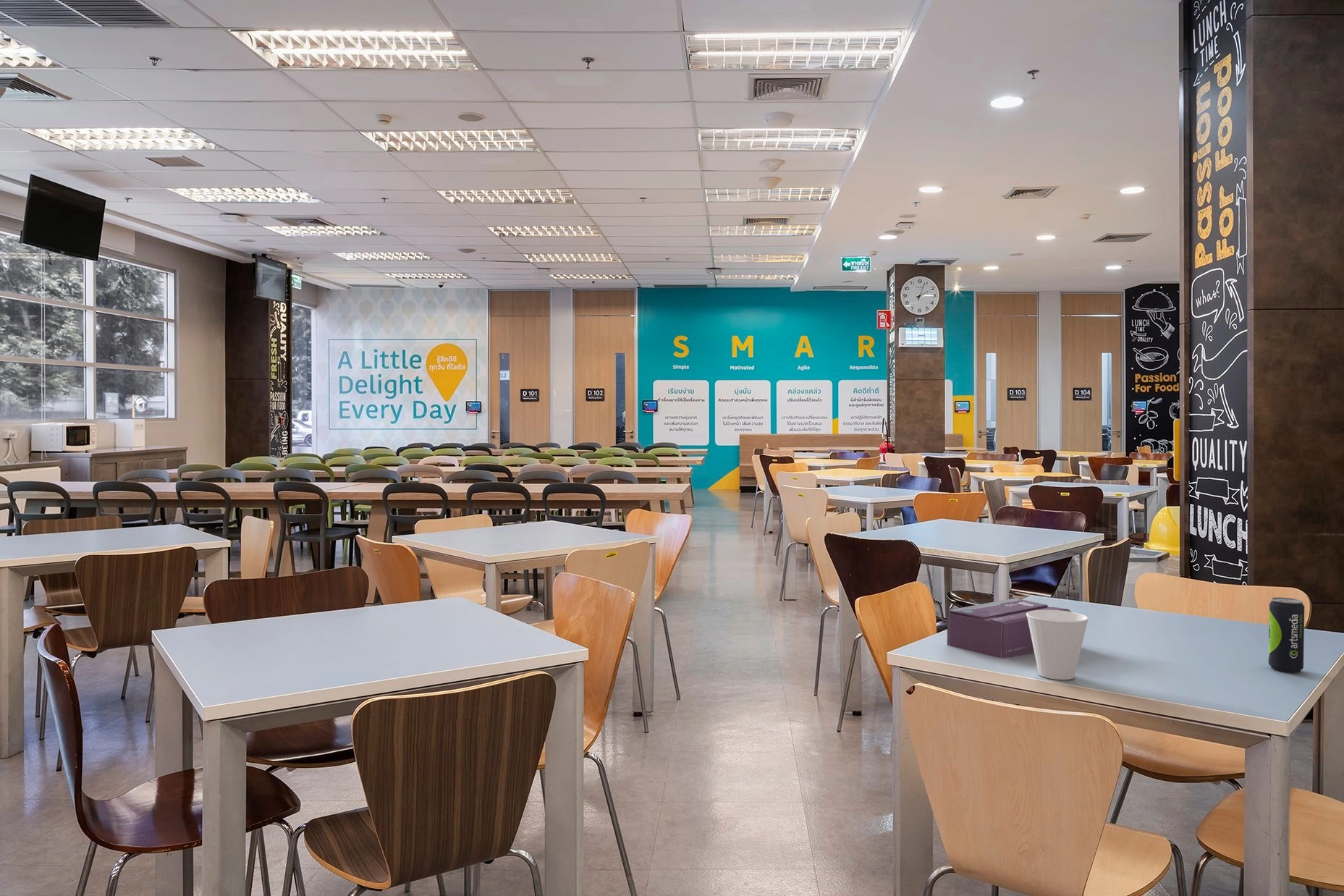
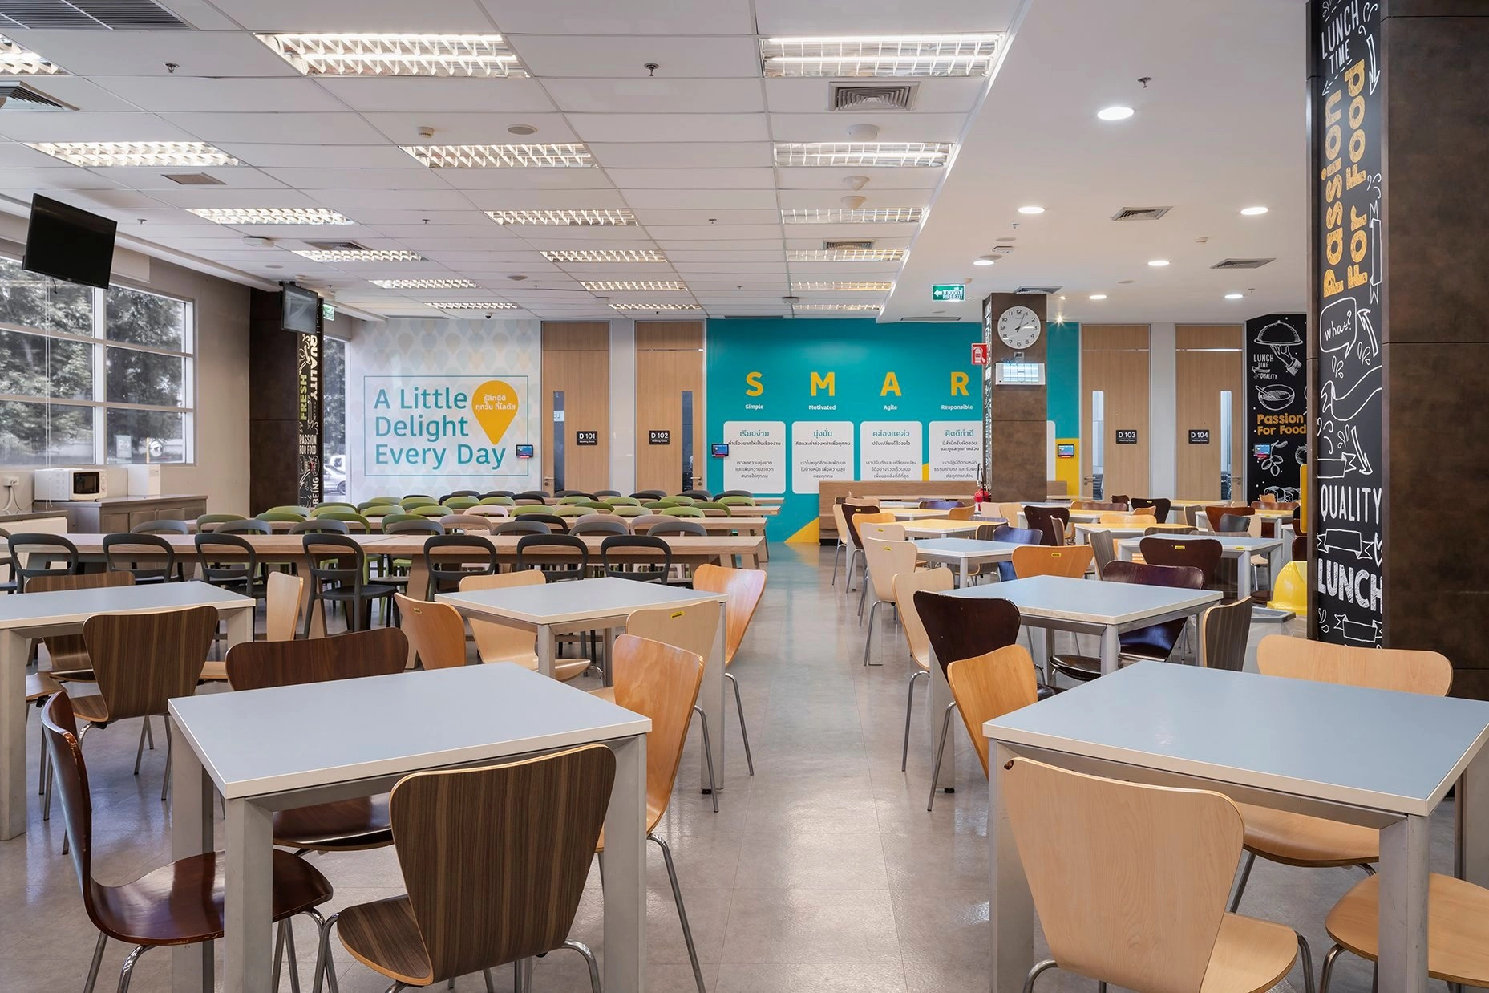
- tissue box (1009, 626)
- cup (1056, 645)
- beverage can (1286, 634)
